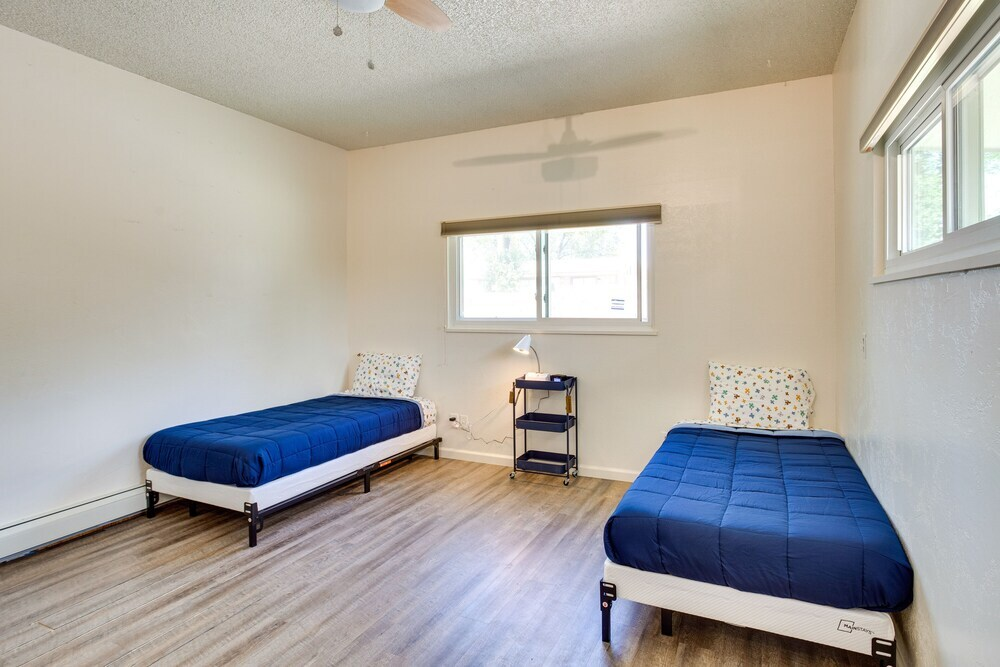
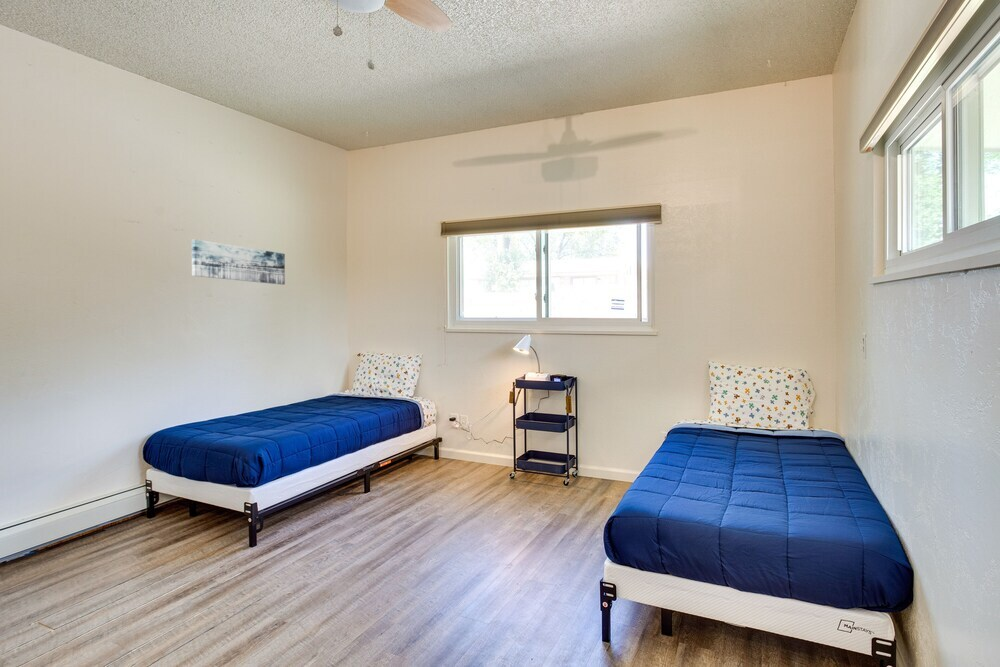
+ wall art (242, 263)
